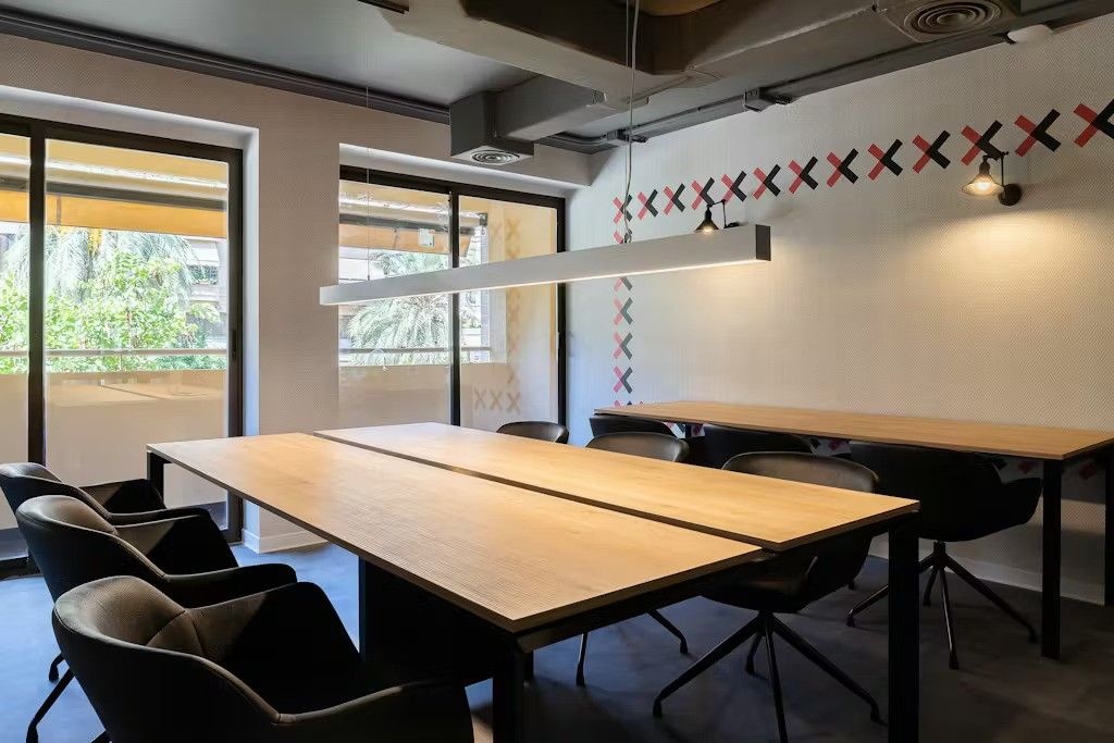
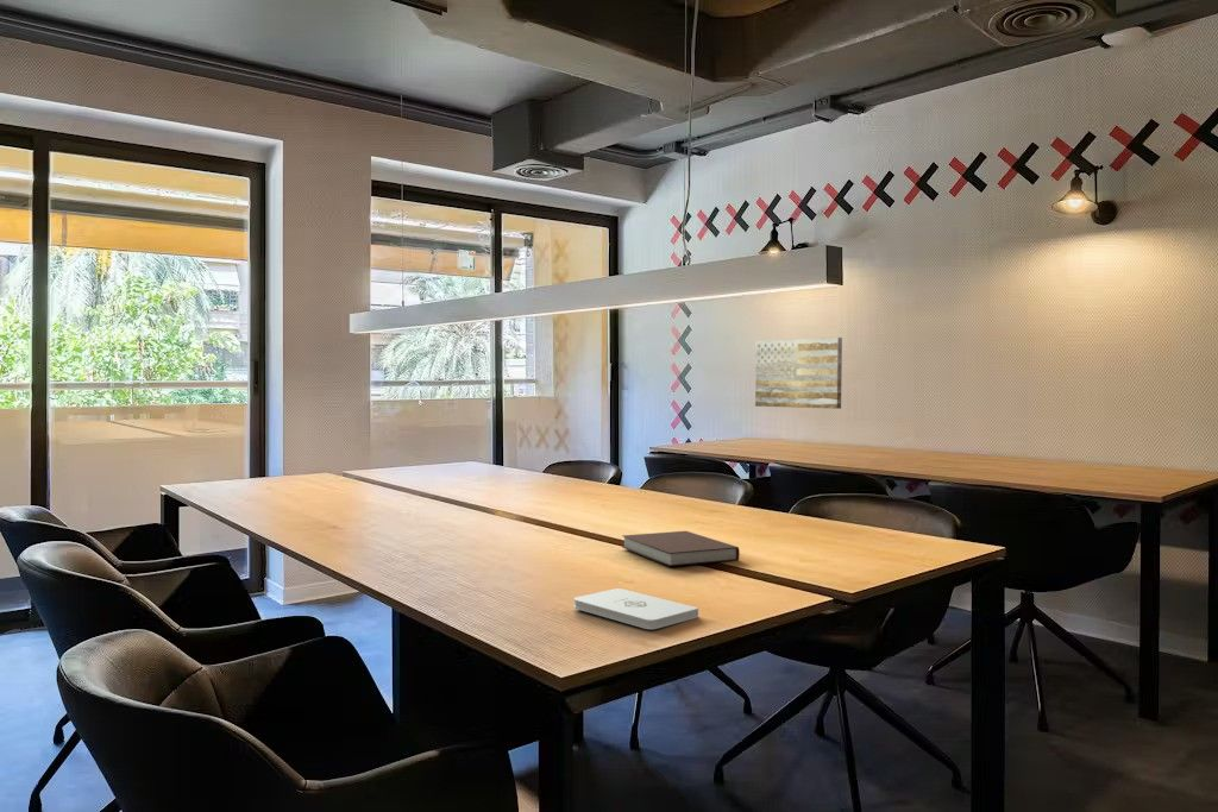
+ wall art (796, 373)
+ notebook (678, 547)
+ notepad (633, 608)
